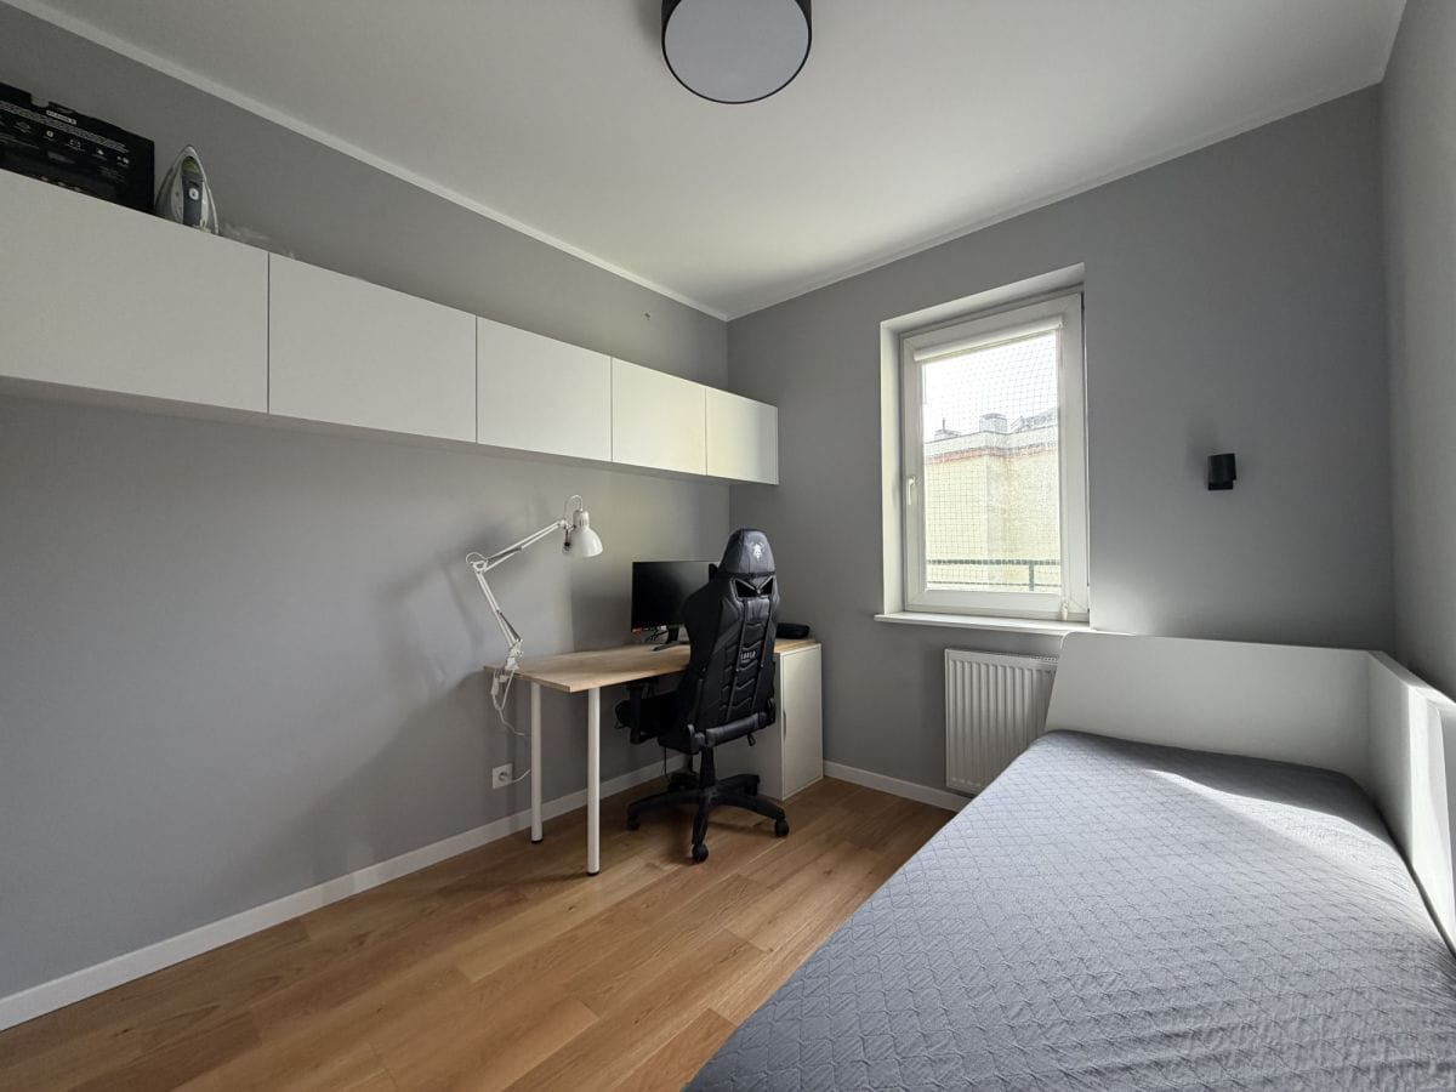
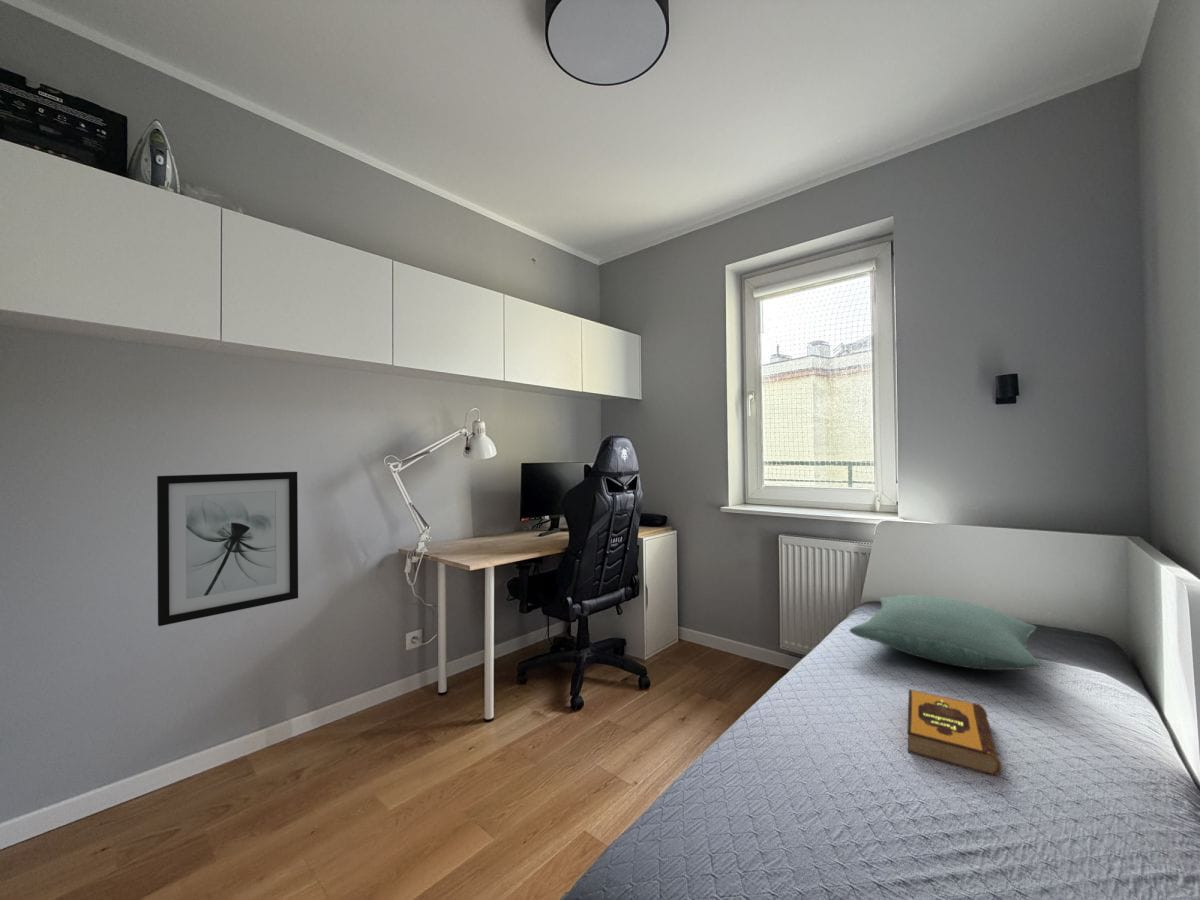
+ wall art (233, 541)
+ pillow (944, 627)
+ hardback book (949, 728)
